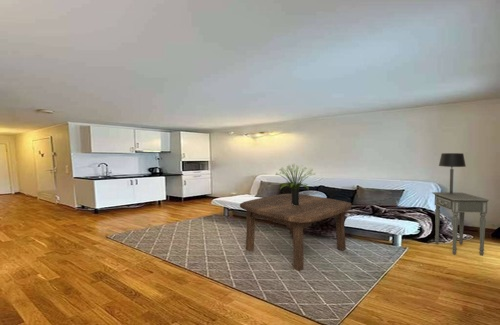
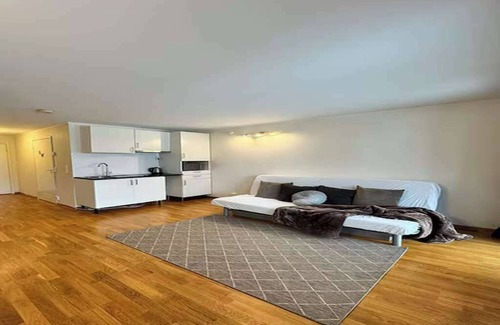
- table lamp (451, 173)
- potted plant (295, 184)
- side table (457, 222)
- coffee table (295, 226)
